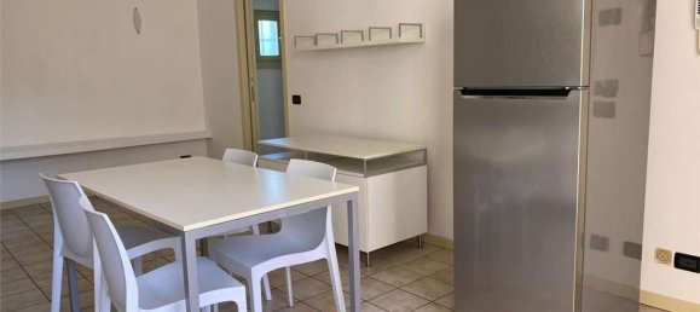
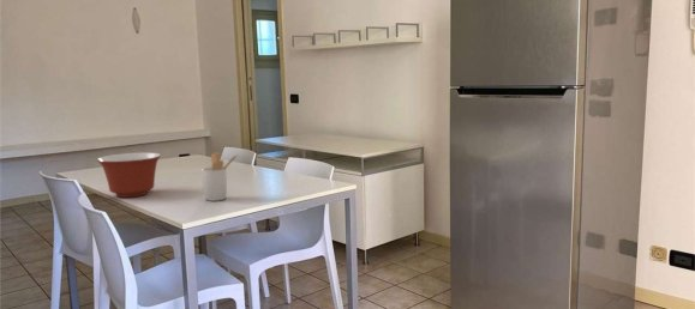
+ mixing bowl (131, 175)
+ utensil holder (221, 175)
